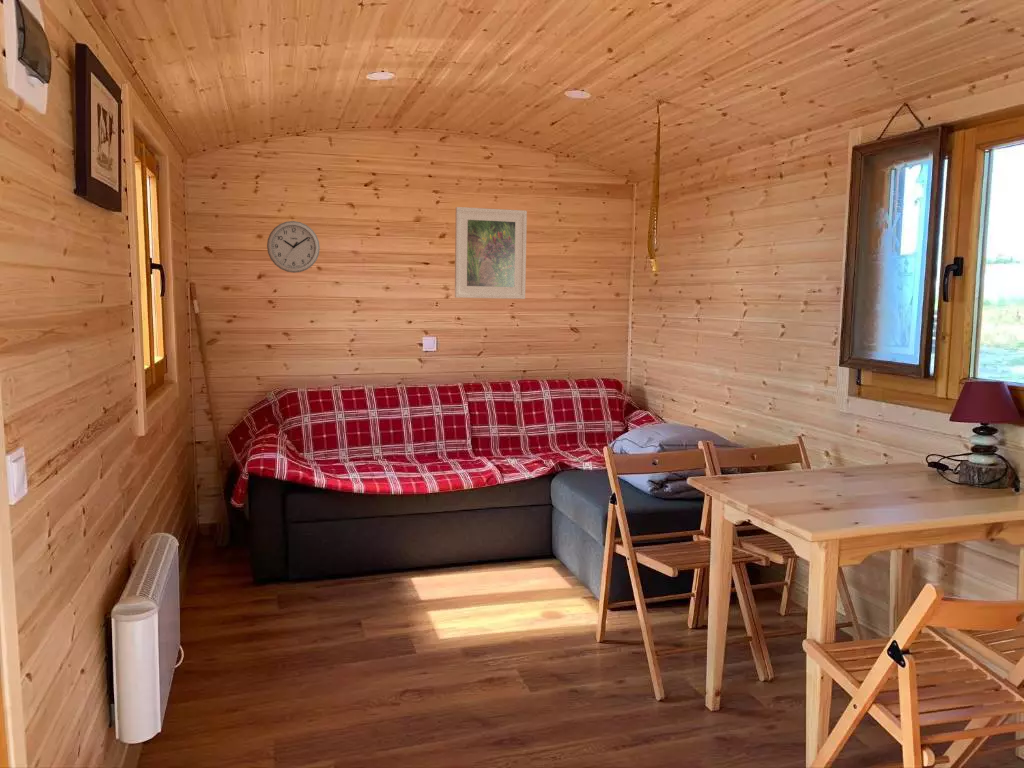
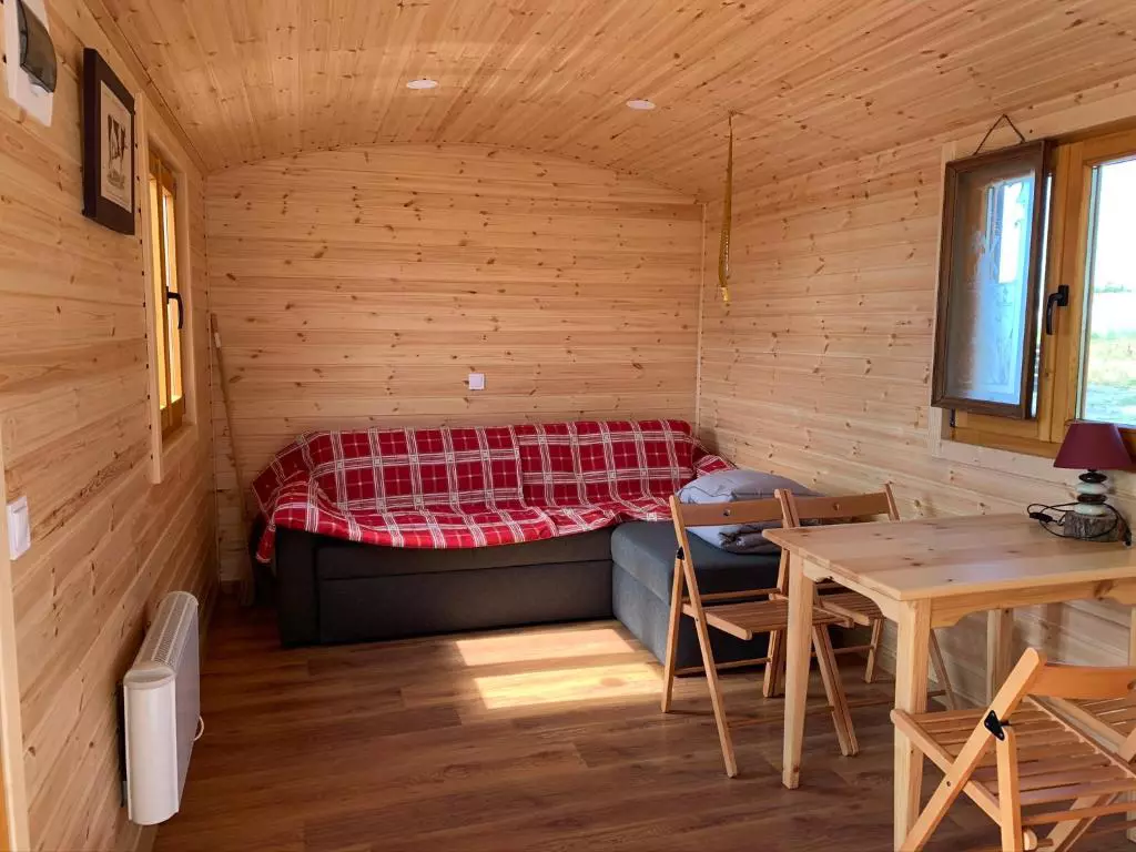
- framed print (491, 253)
- wall clock (293, 246)
